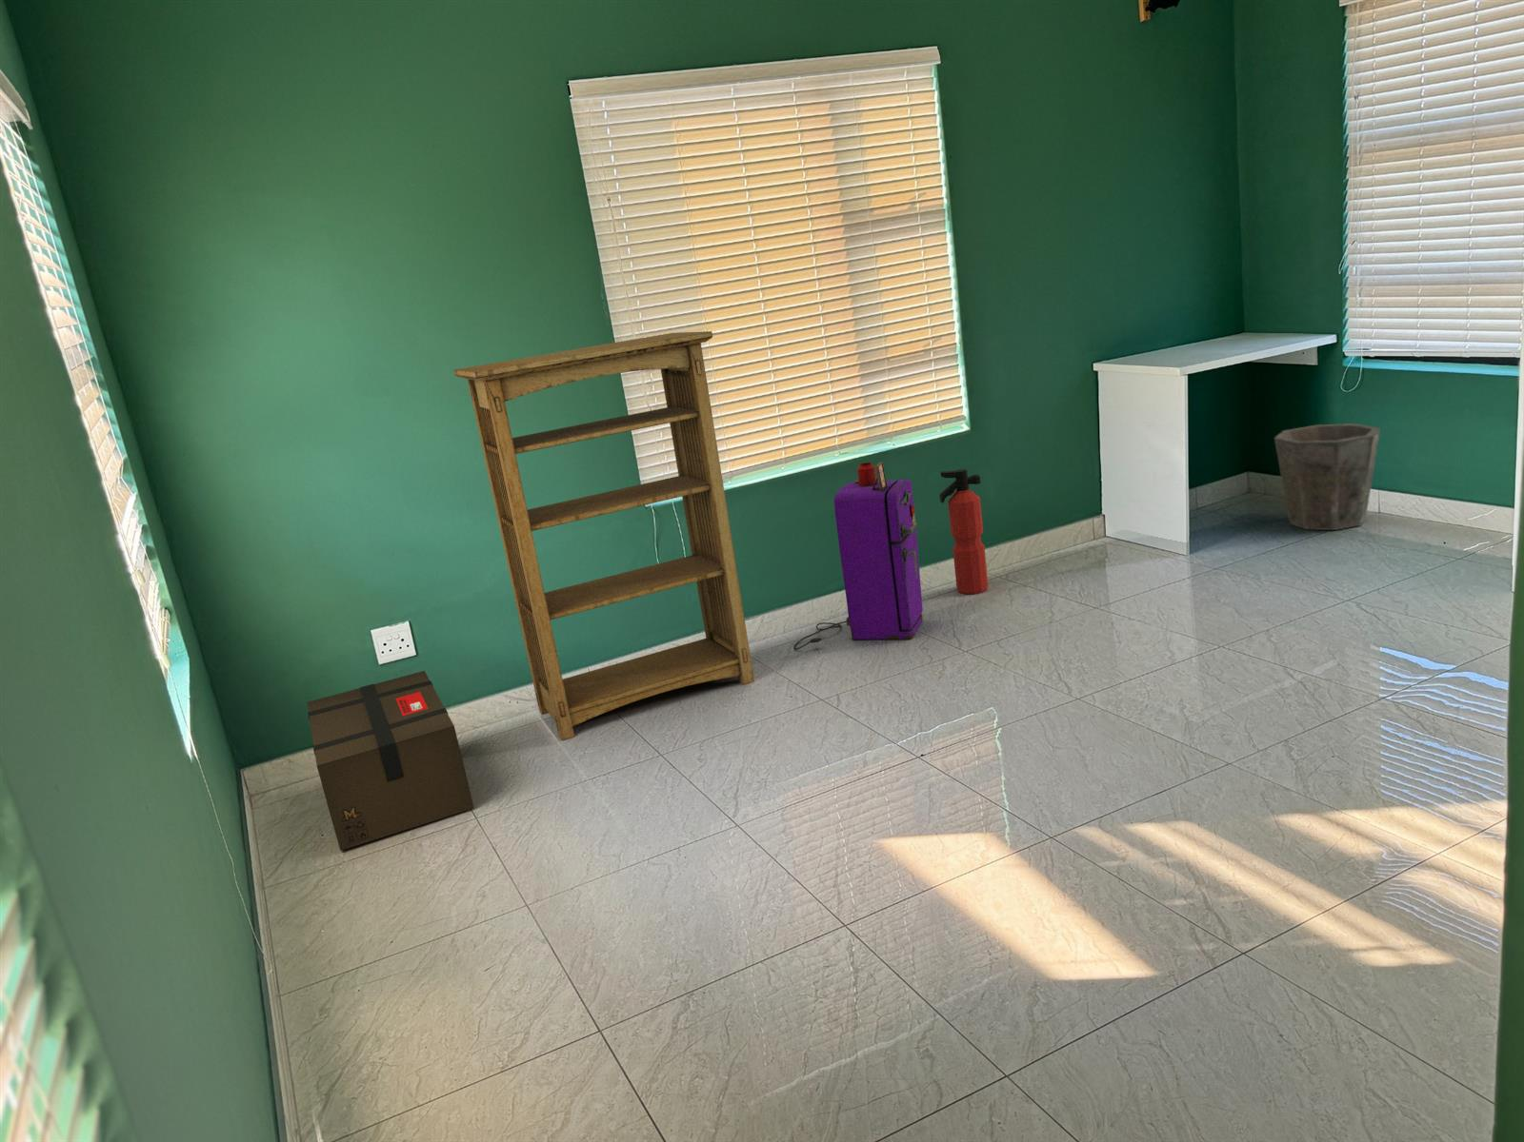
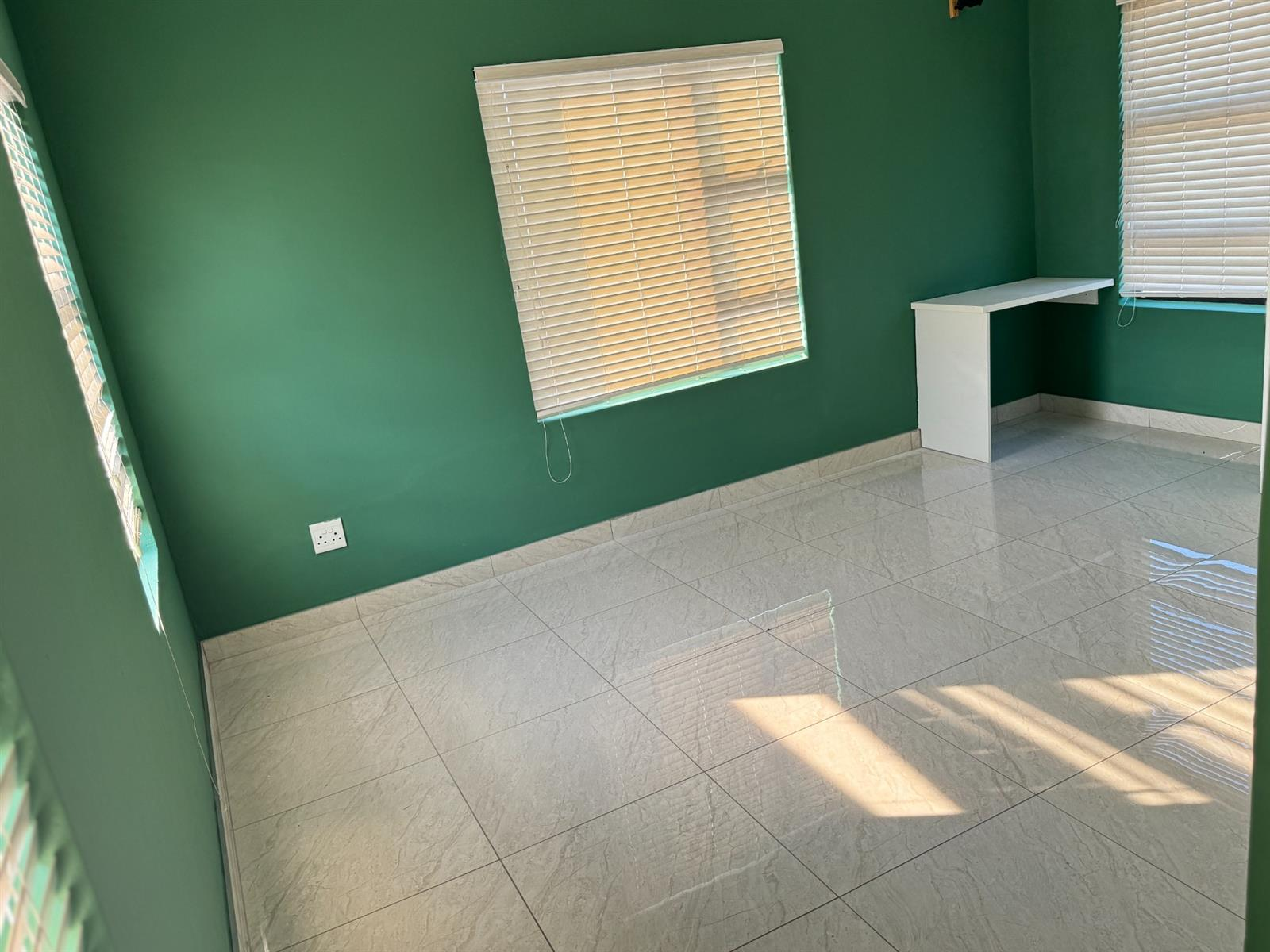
- bookshelf (612, 512)
- cardboard box (385, 752)
- waste bin (1327, 476)
- air purifier (853, 552)
- fire extinguisher (964, 530)
